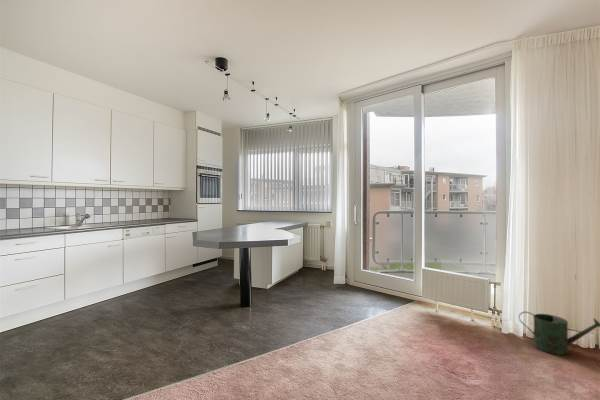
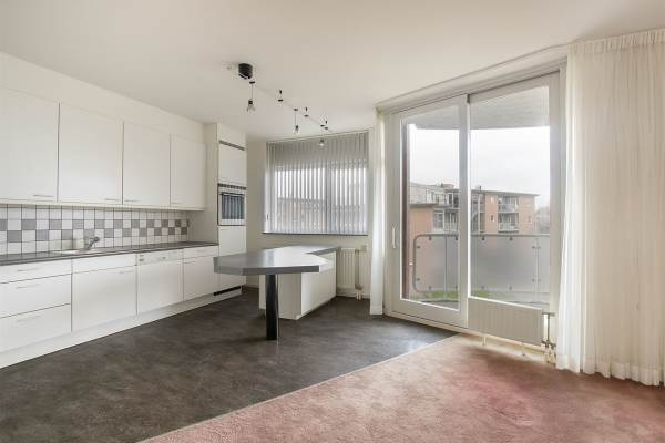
- watering can (559, 331)
